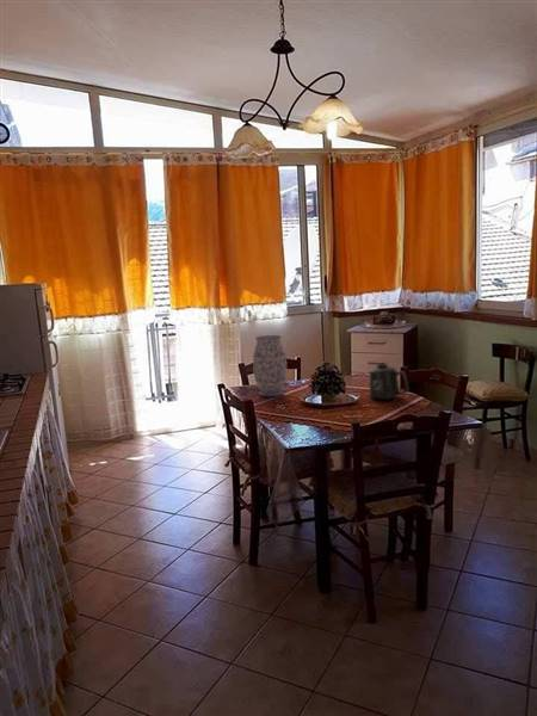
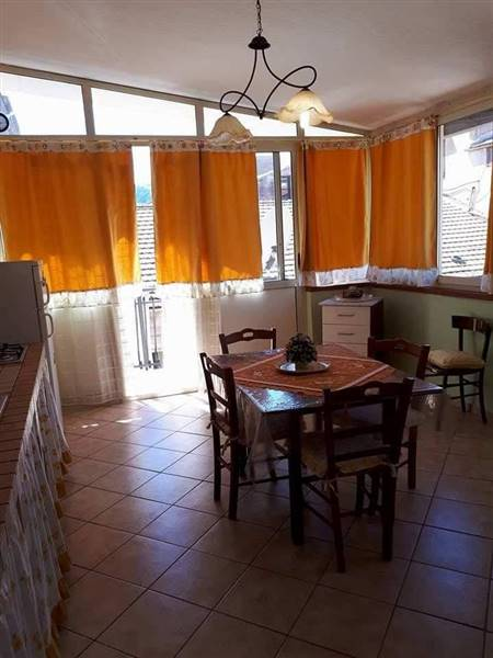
- vase (270, 365)
- mug (388, 381)
